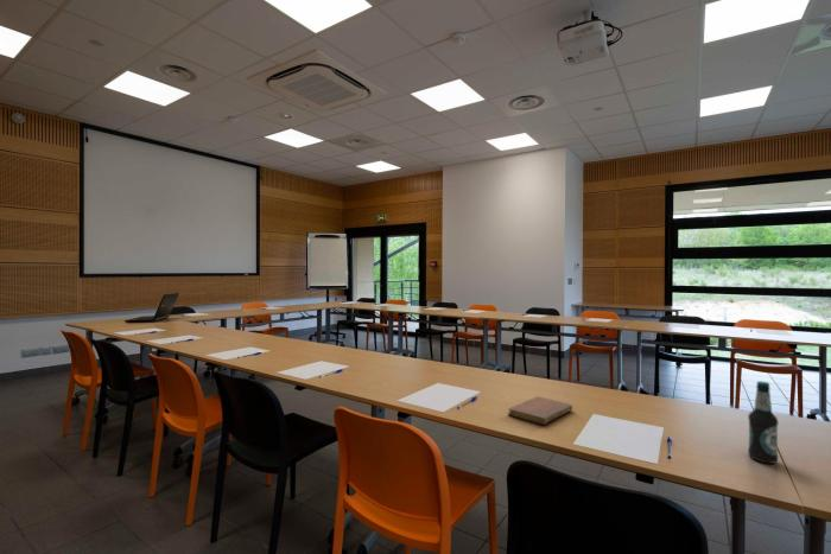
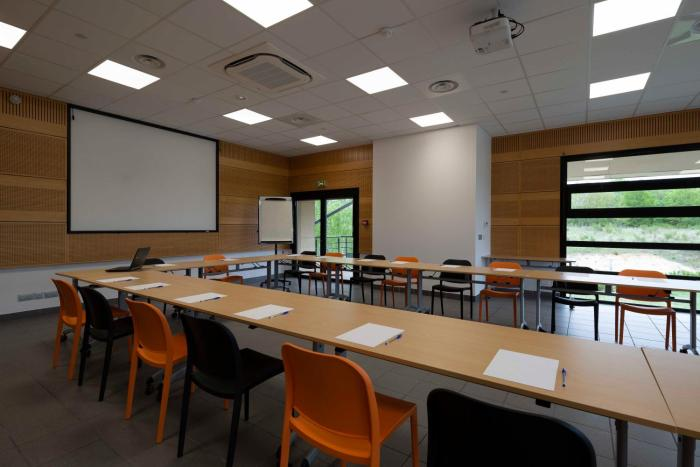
- notebook (540, 409)
- bottle (762, 420)
